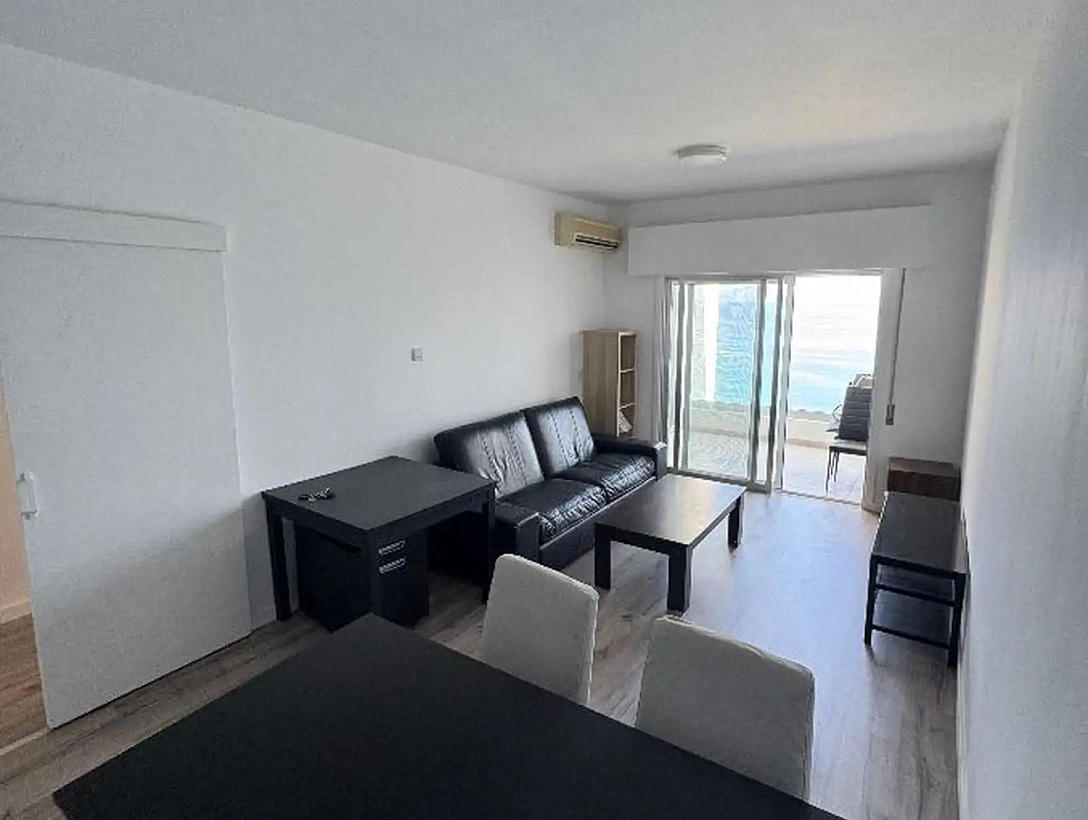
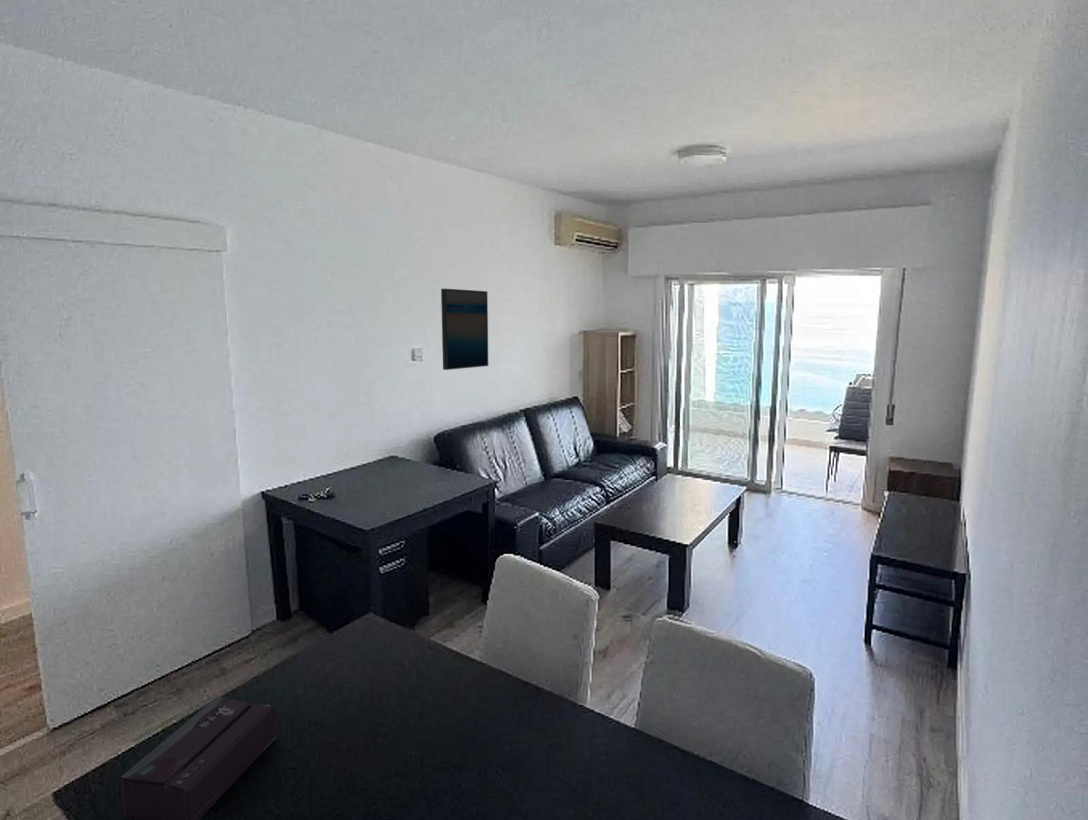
+ wall art (465, 329)
+ tissue box (204, 755)
